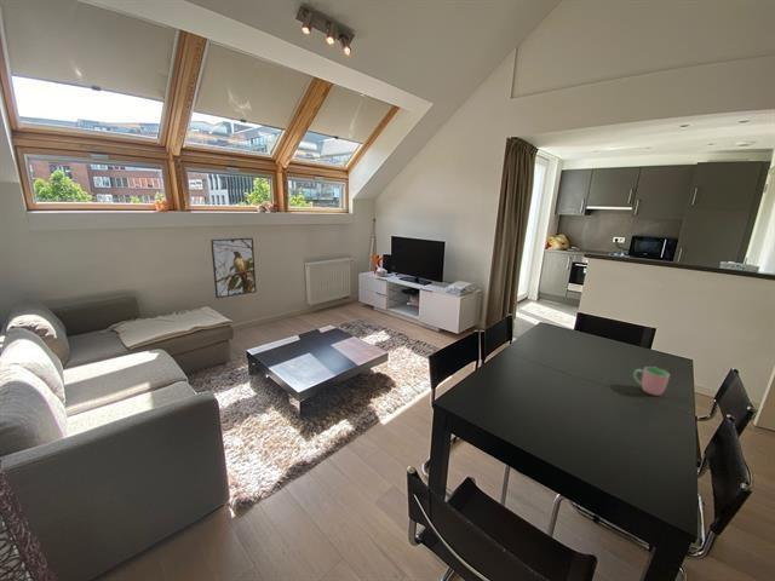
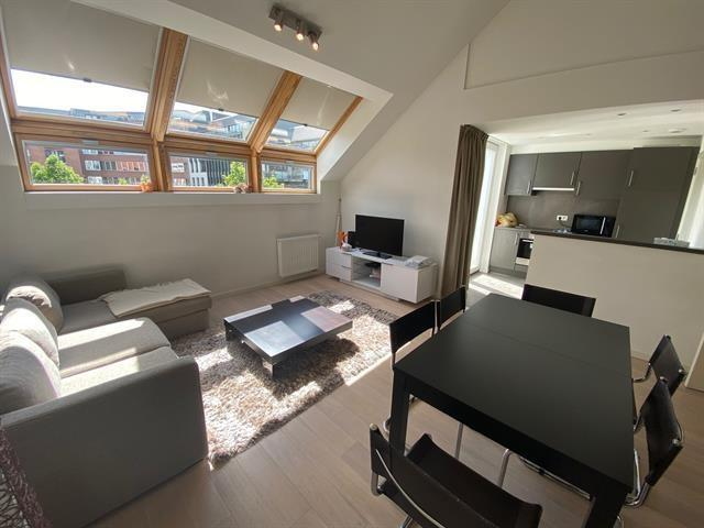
- cup (649, 380)
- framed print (234, 266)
